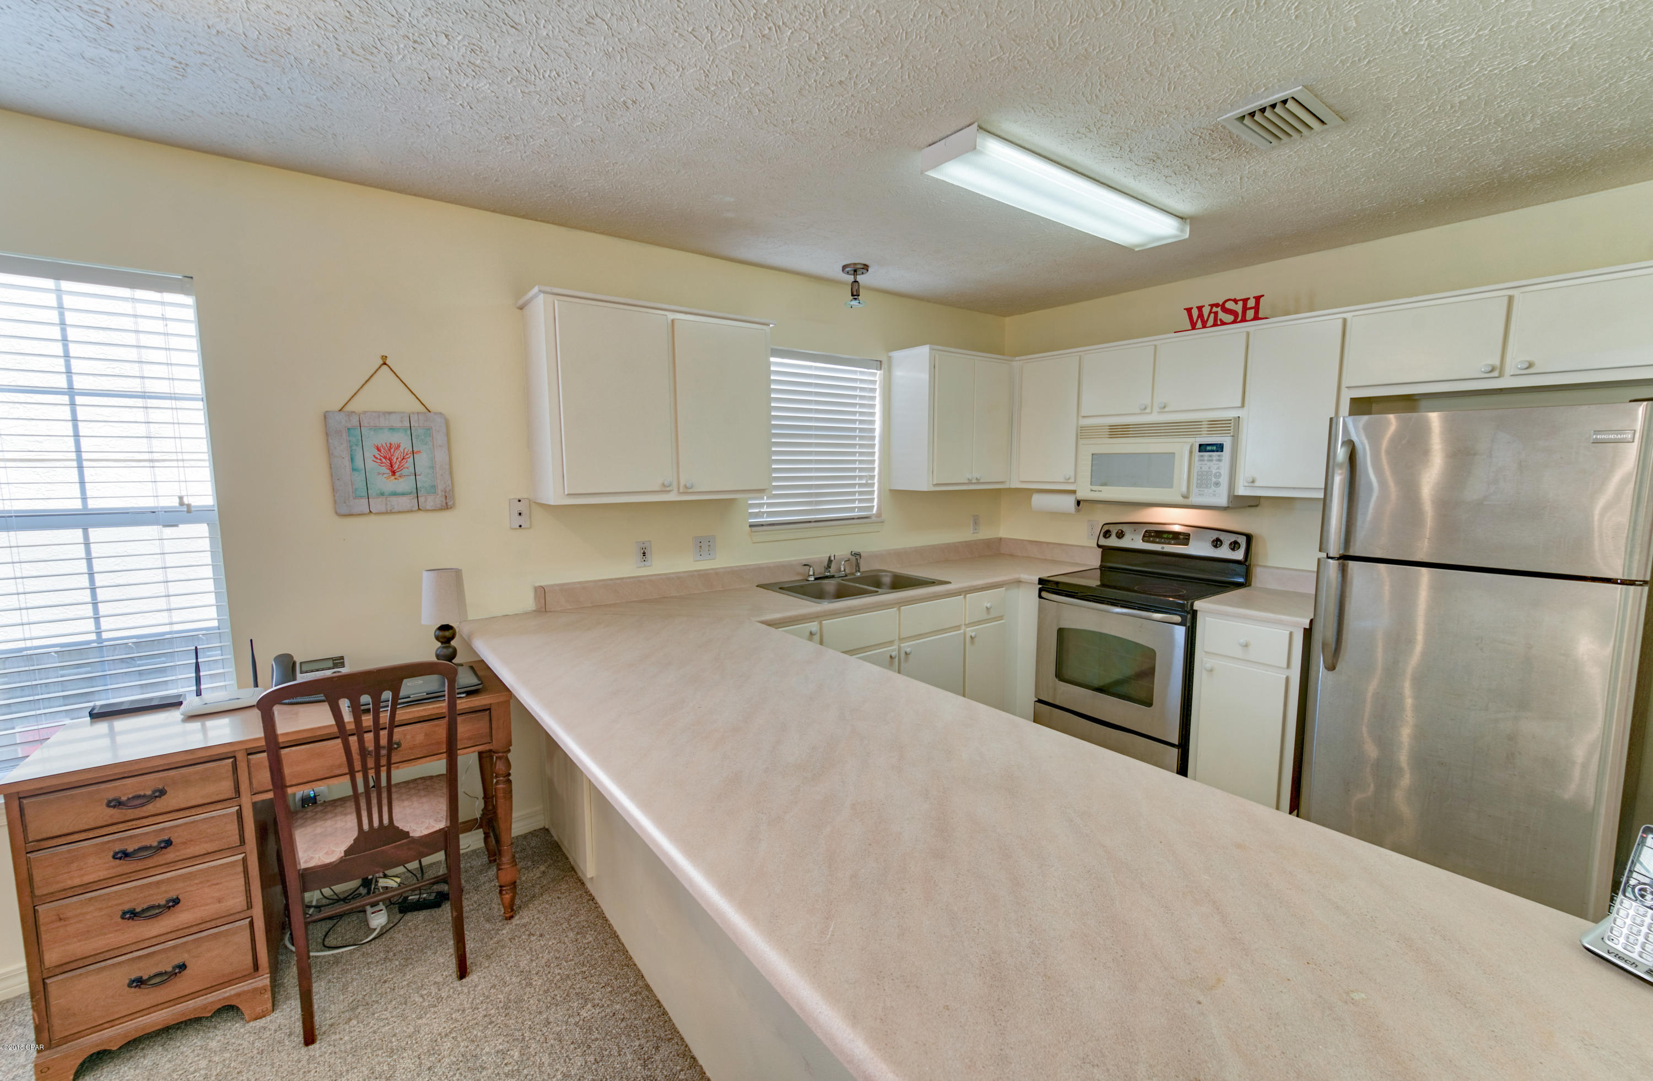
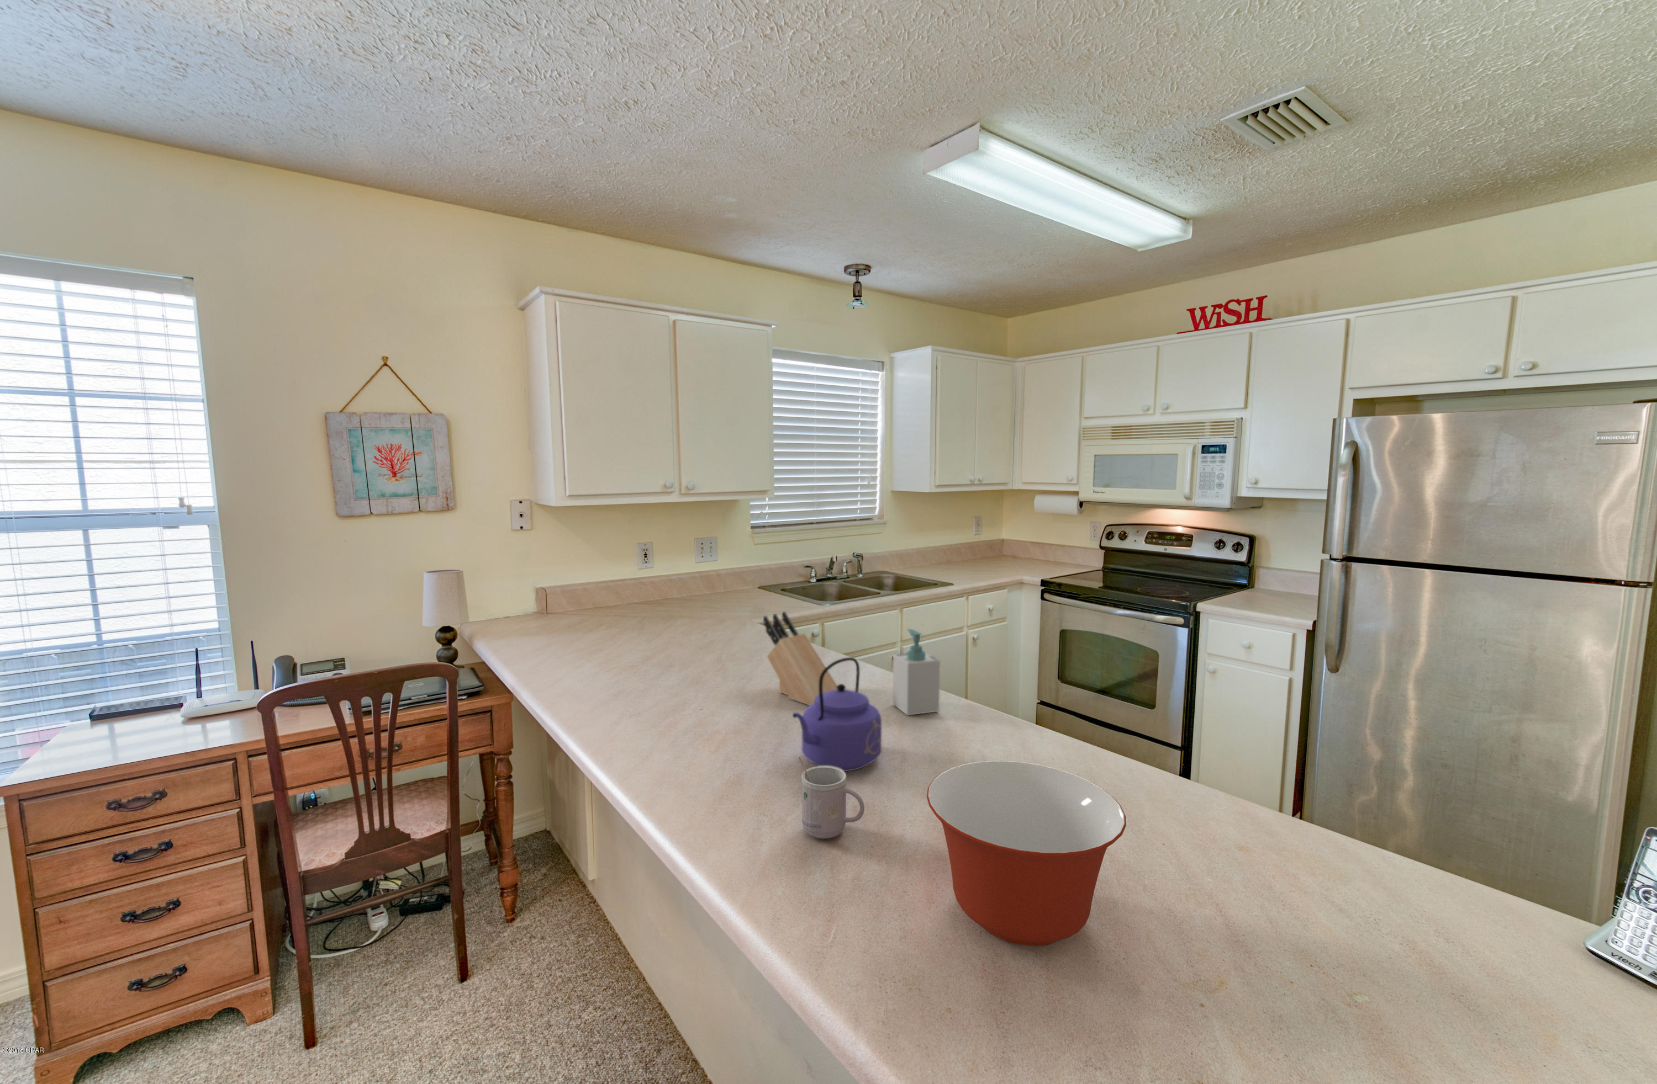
+ kettle (832, 713)
+ knife block (800, 657)
+ mixing bowl (1020, 857)
+ soap bottle (916, 670)
+ mug (830, 797)
